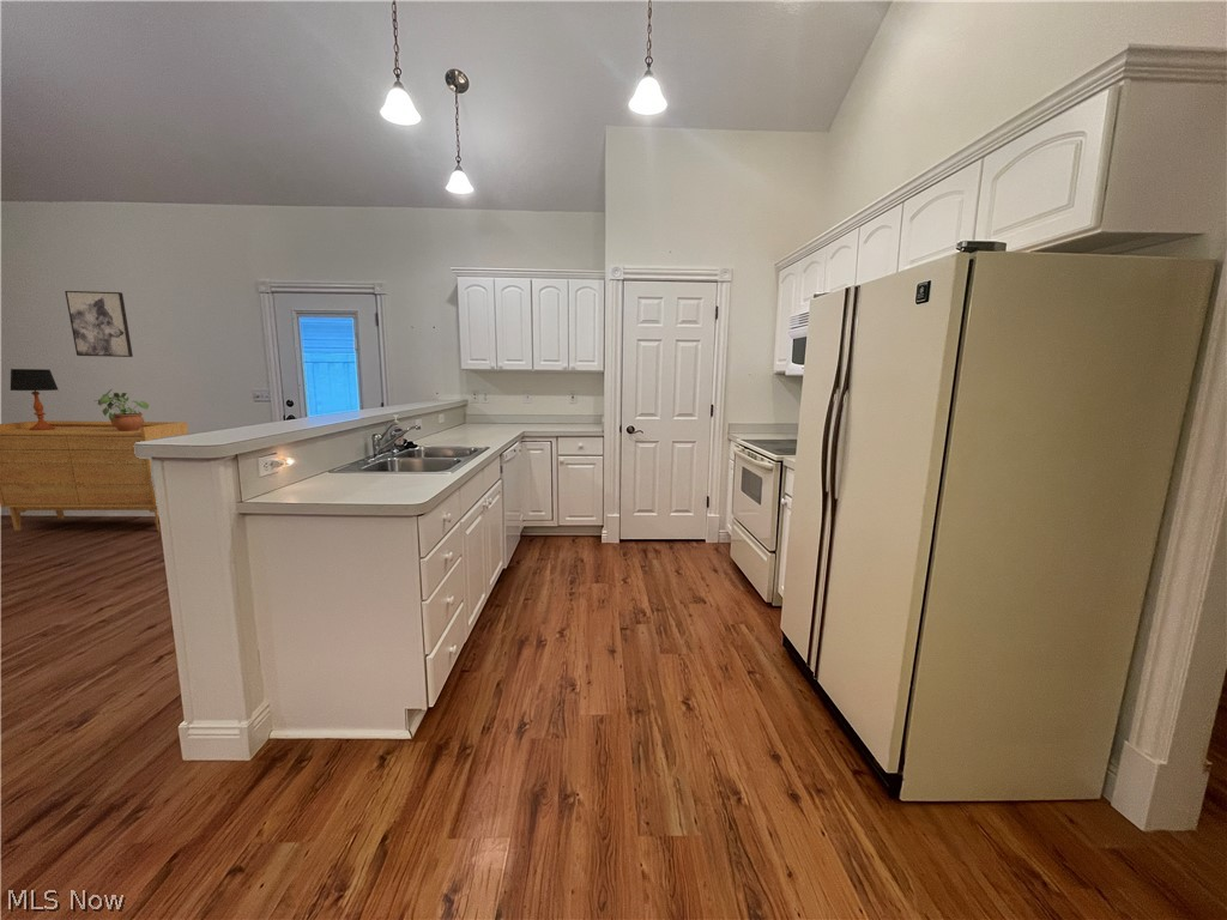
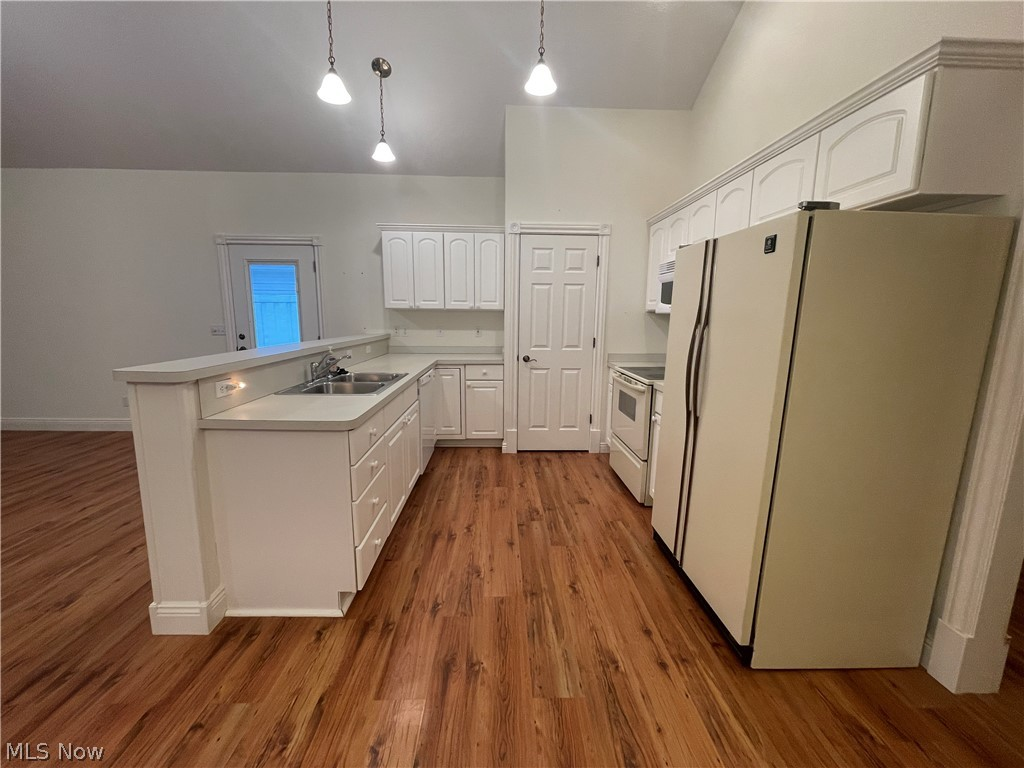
- potted plant (120, 408)
- sideboard (99, 474)
- wall art (99, 323)
- table lamp (36, 399)
